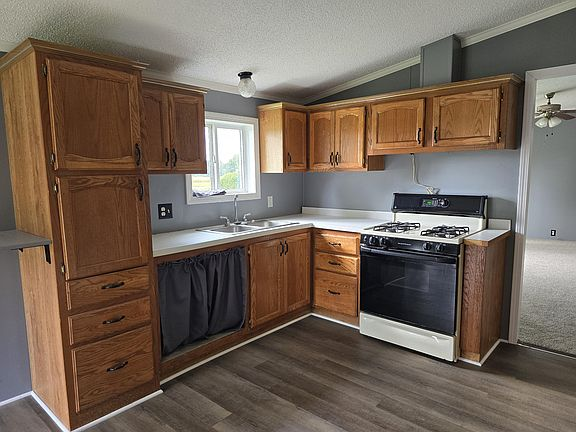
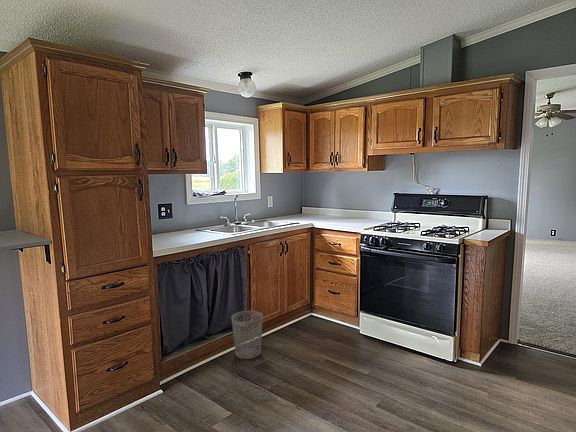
+ wastebasket (247, 334)
